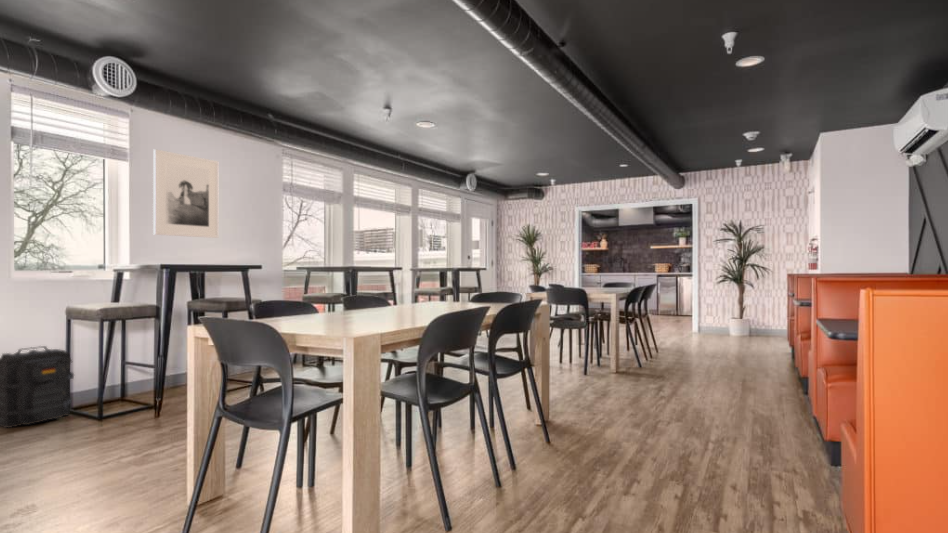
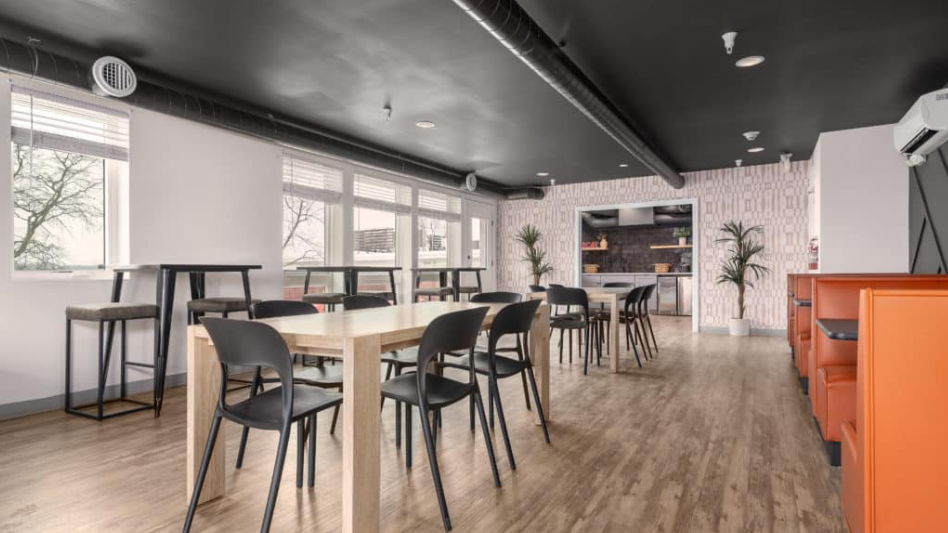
- backpack (33, 383)
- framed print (187, 196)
